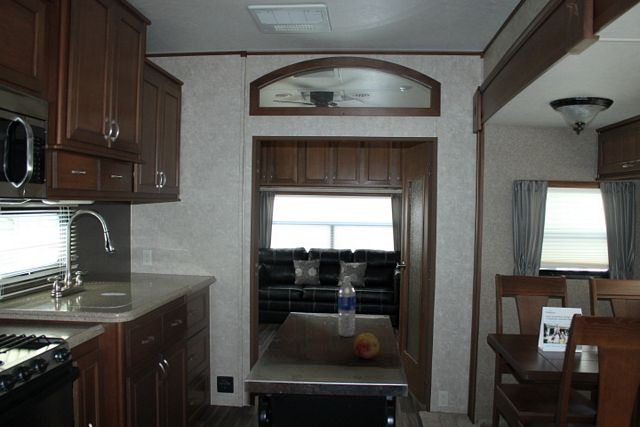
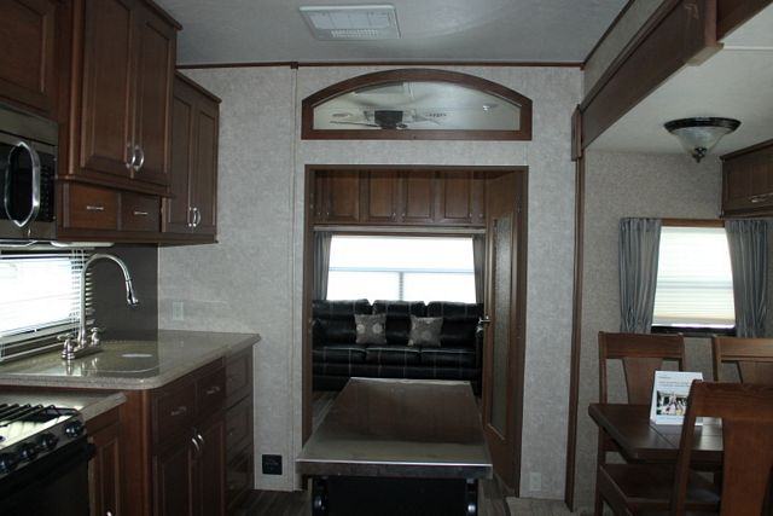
- water bottle (346, 306)
- fruit (366, 345)
